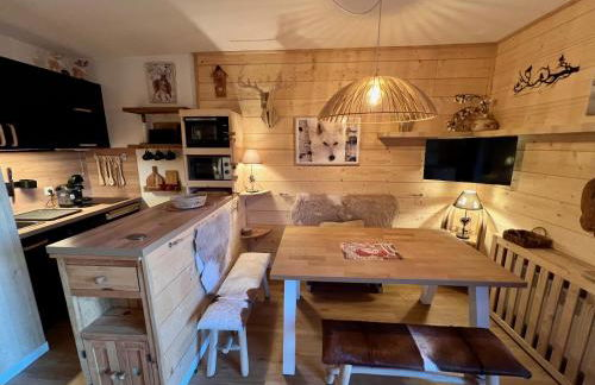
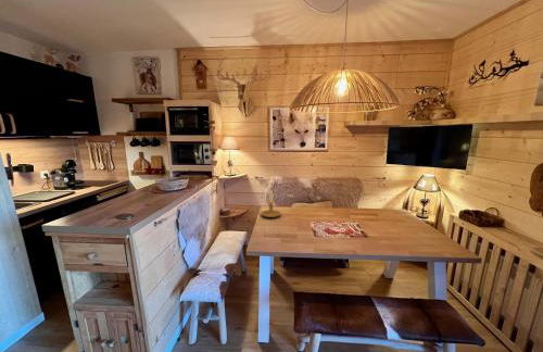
+ candle holder (270, 202)
